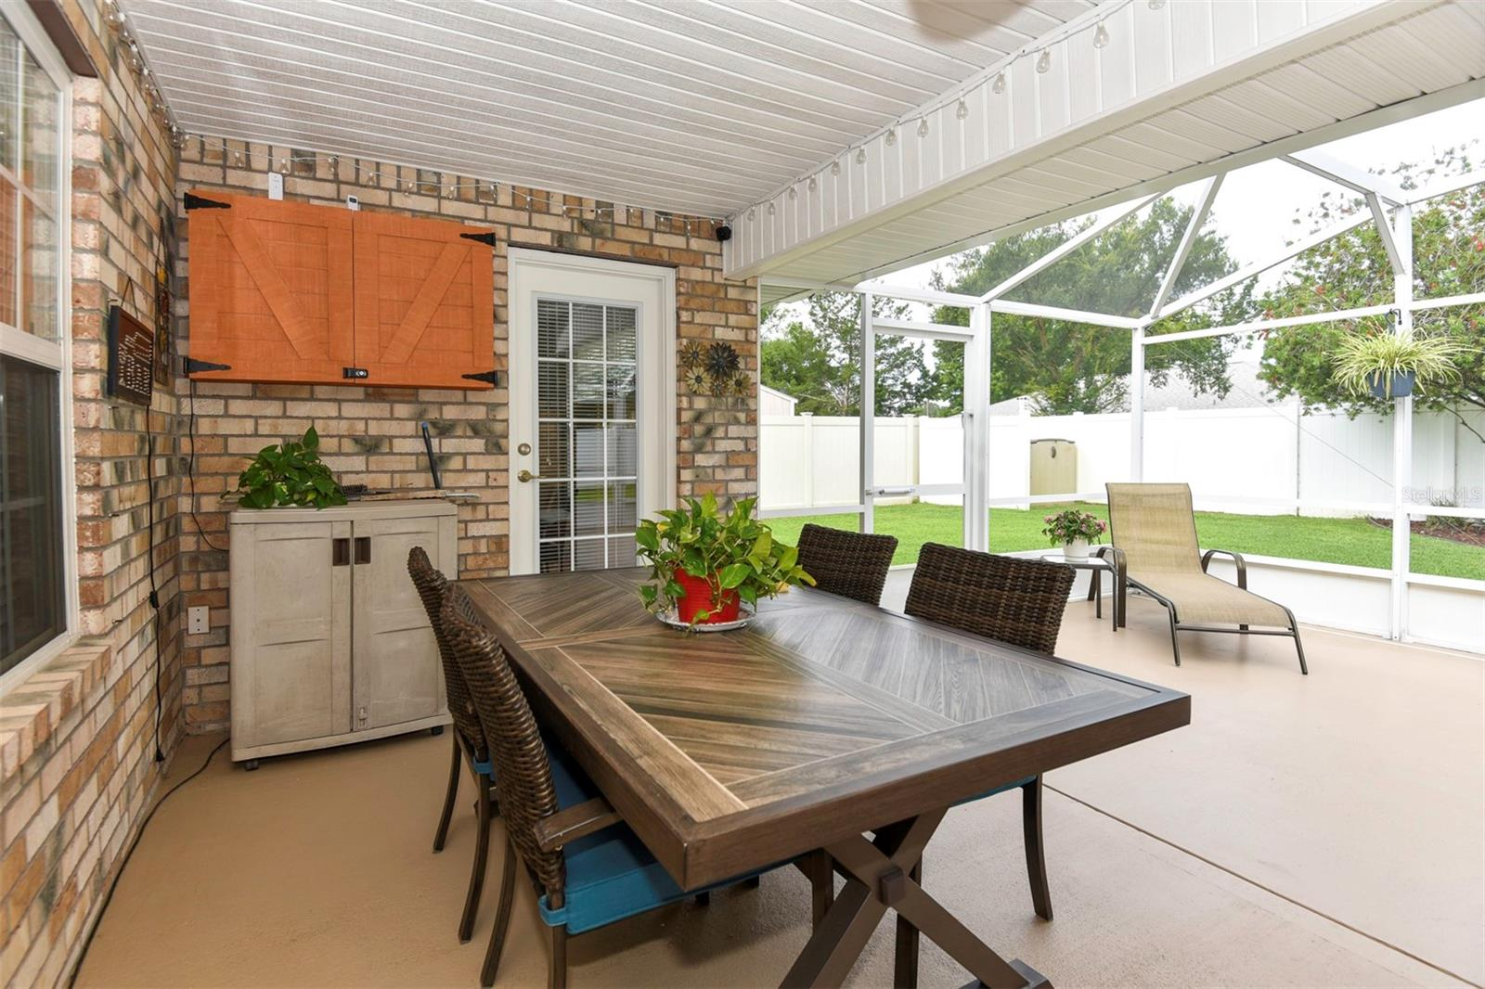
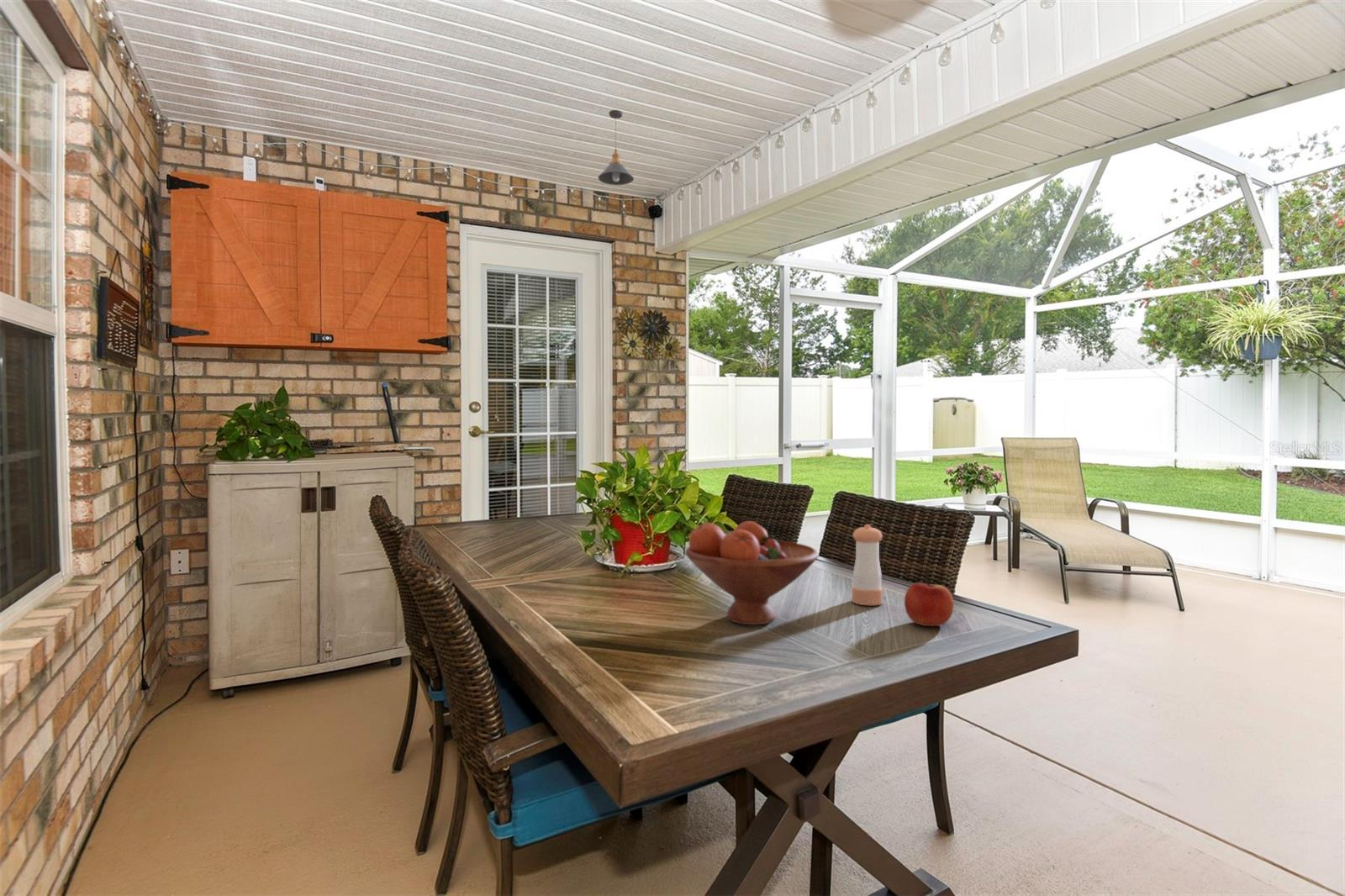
+ fruit bowl (751, 571)
+ pepper shaker (867, 563)
+ apple (928, 601)
+ pendant light (615, 147)
